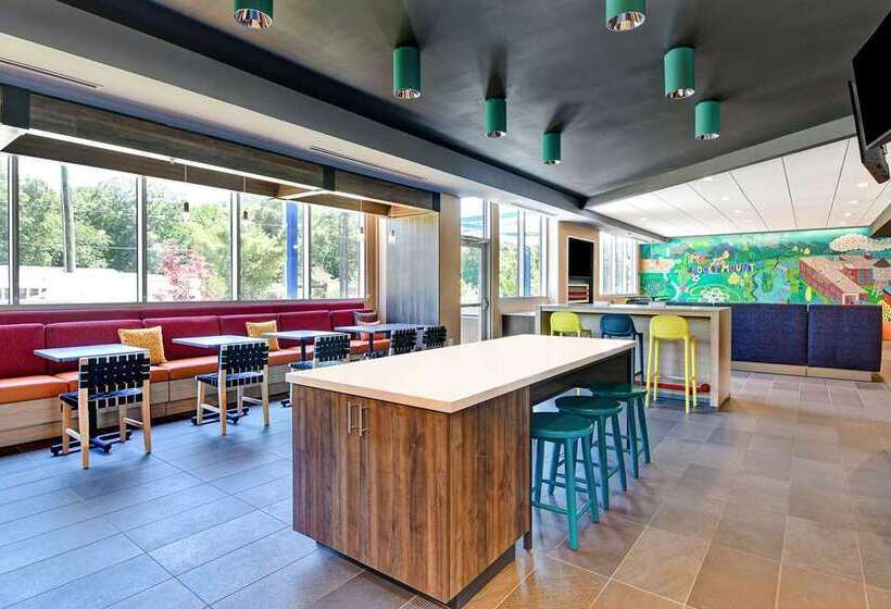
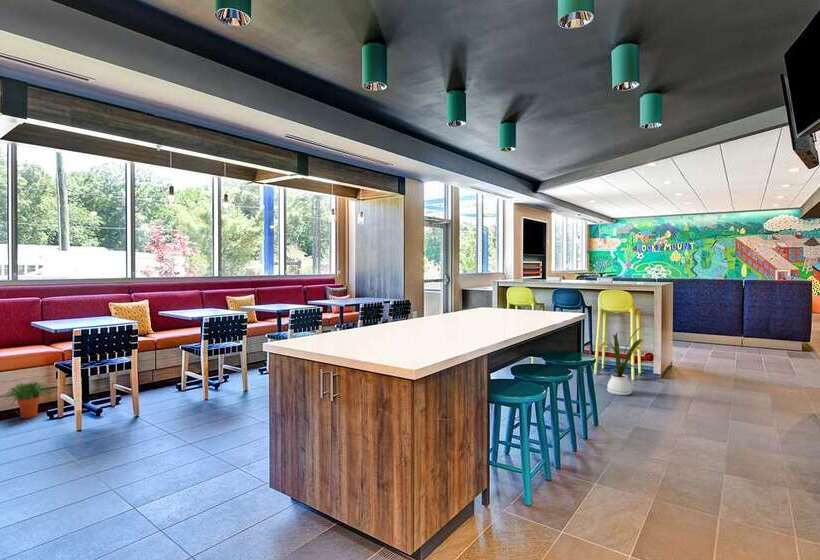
+ potted plant (29, 399)
+ house plant (622, 358)
